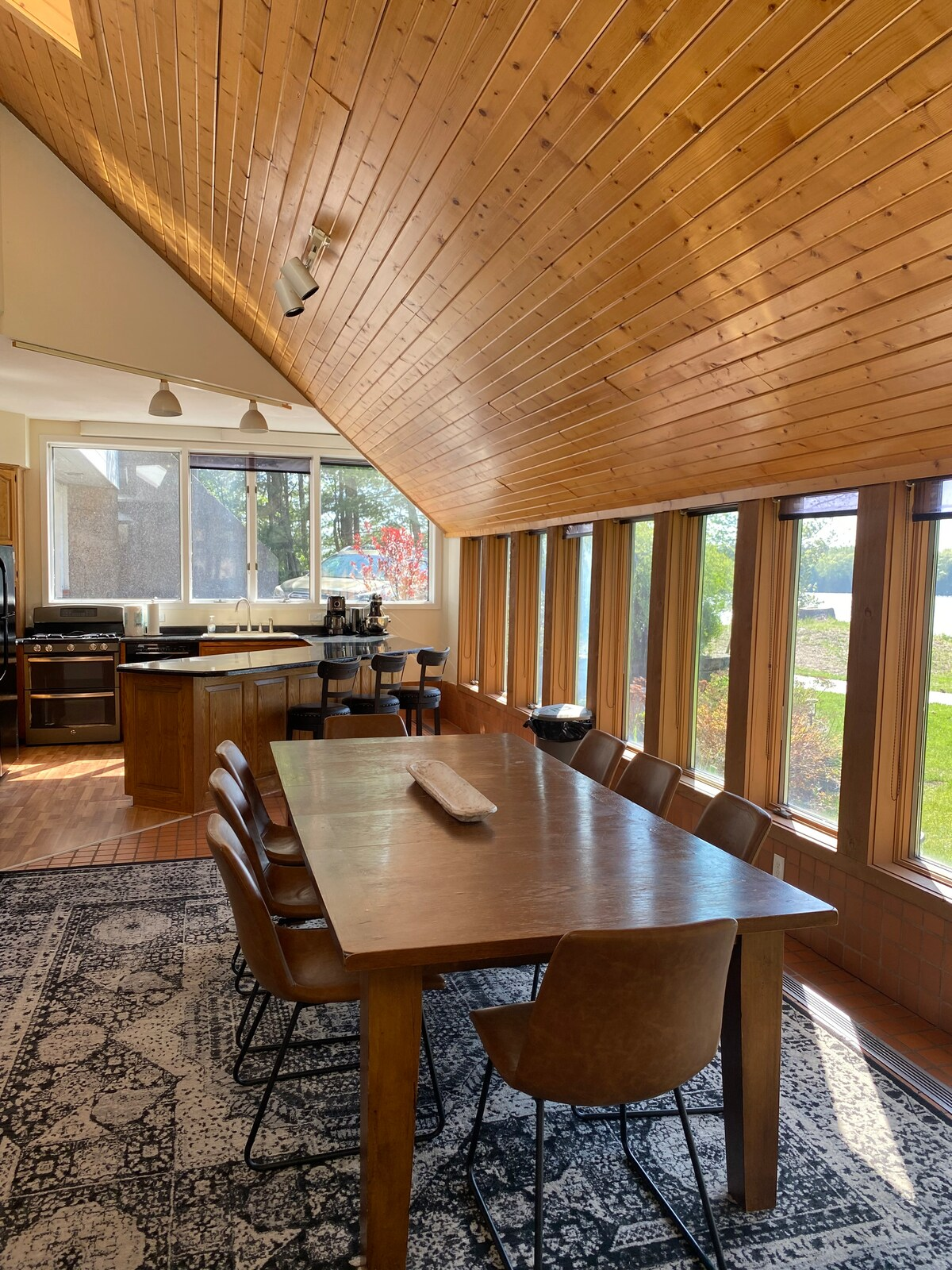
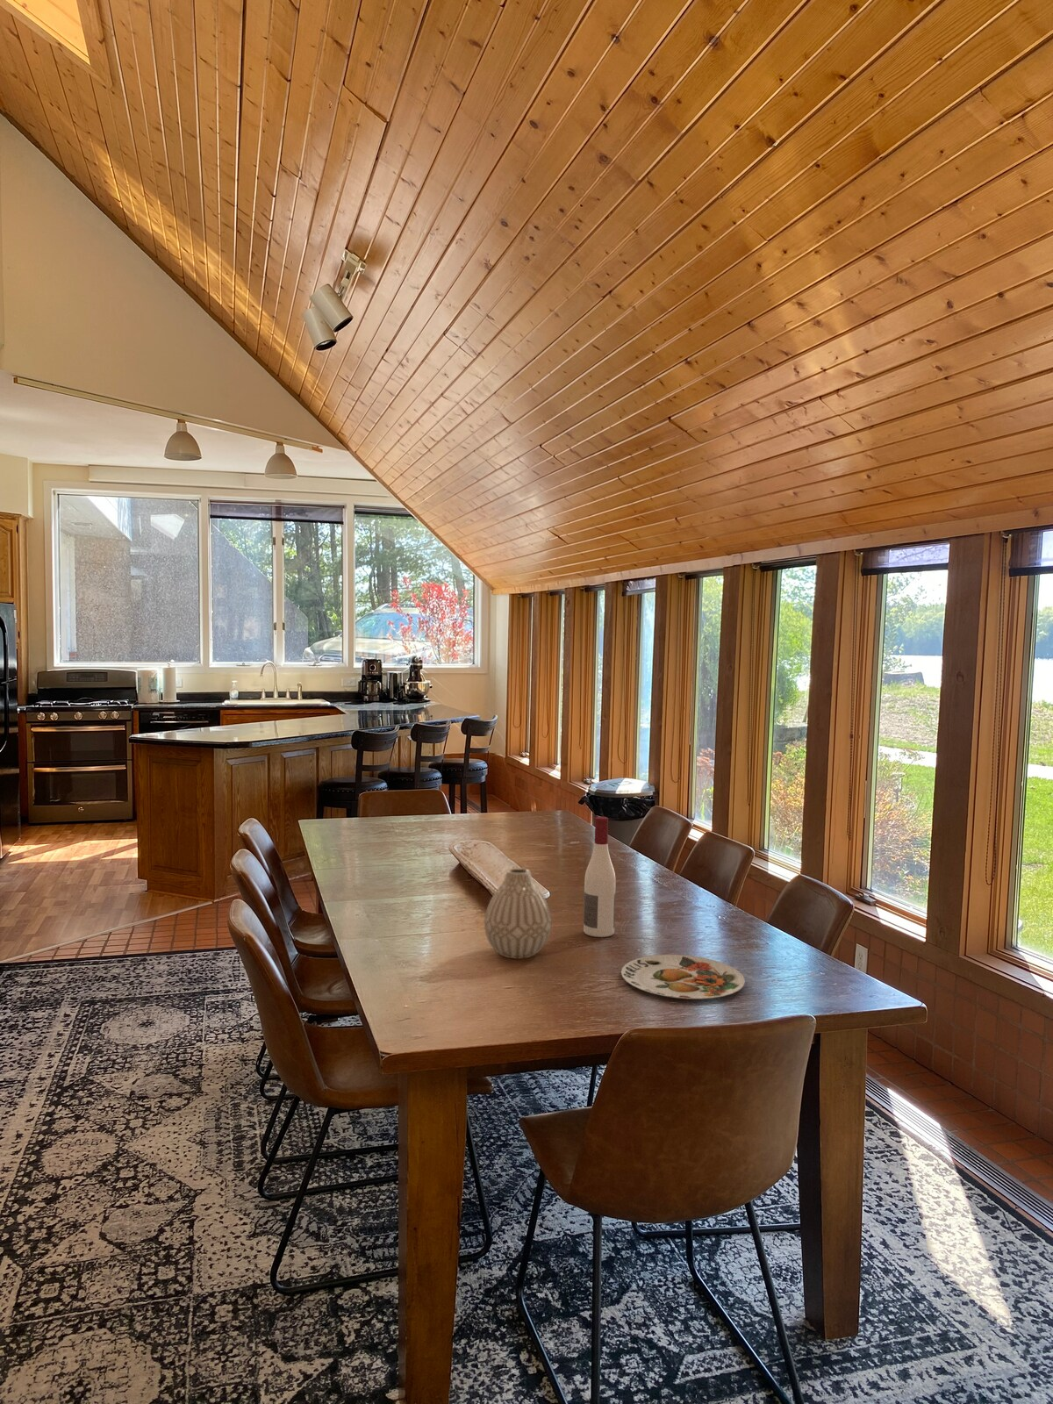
+ vase (518, 912)
+ plate (681, 976)
+ alcohol (601, 874)
